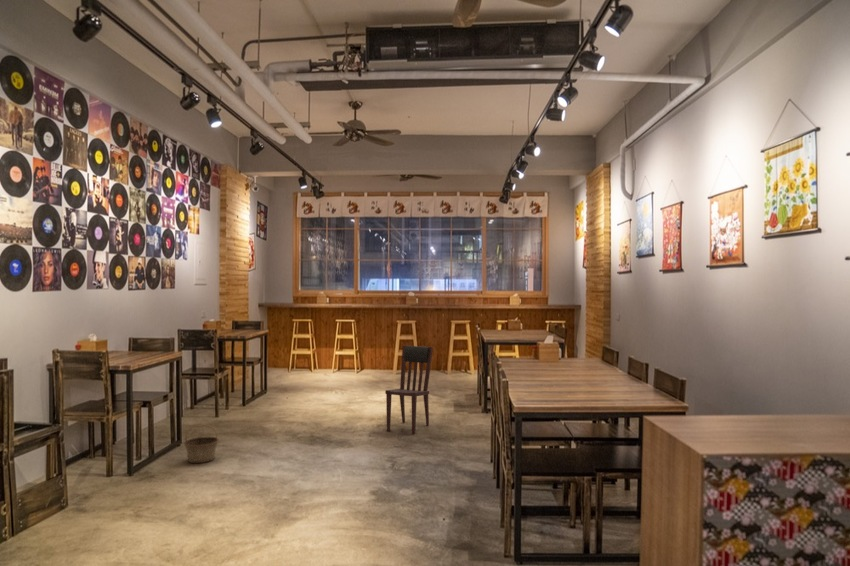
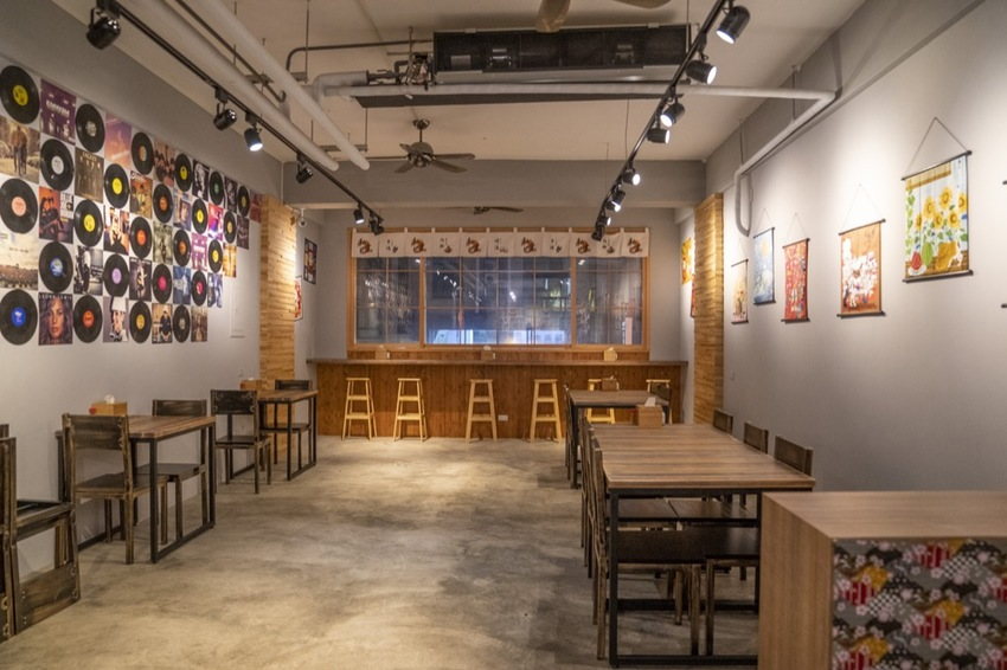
- basket (201, 442)
- dining chair (409, 387)
